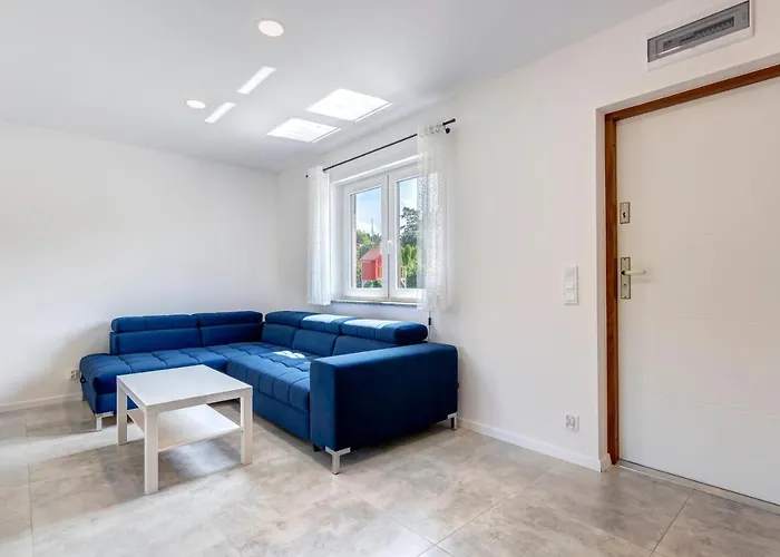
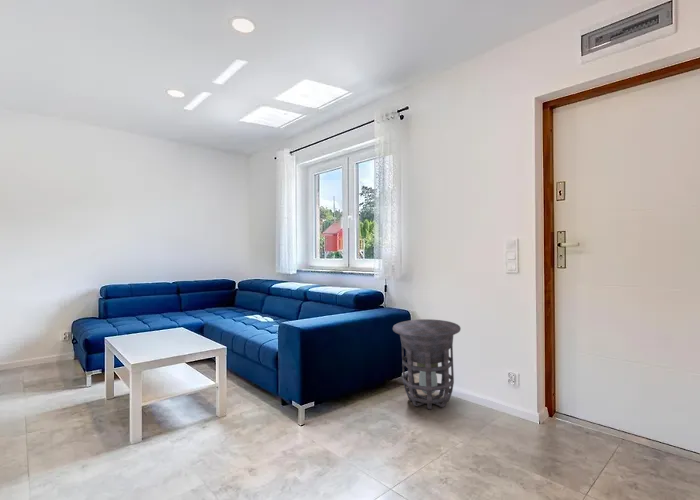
+ side table (426, 364)
